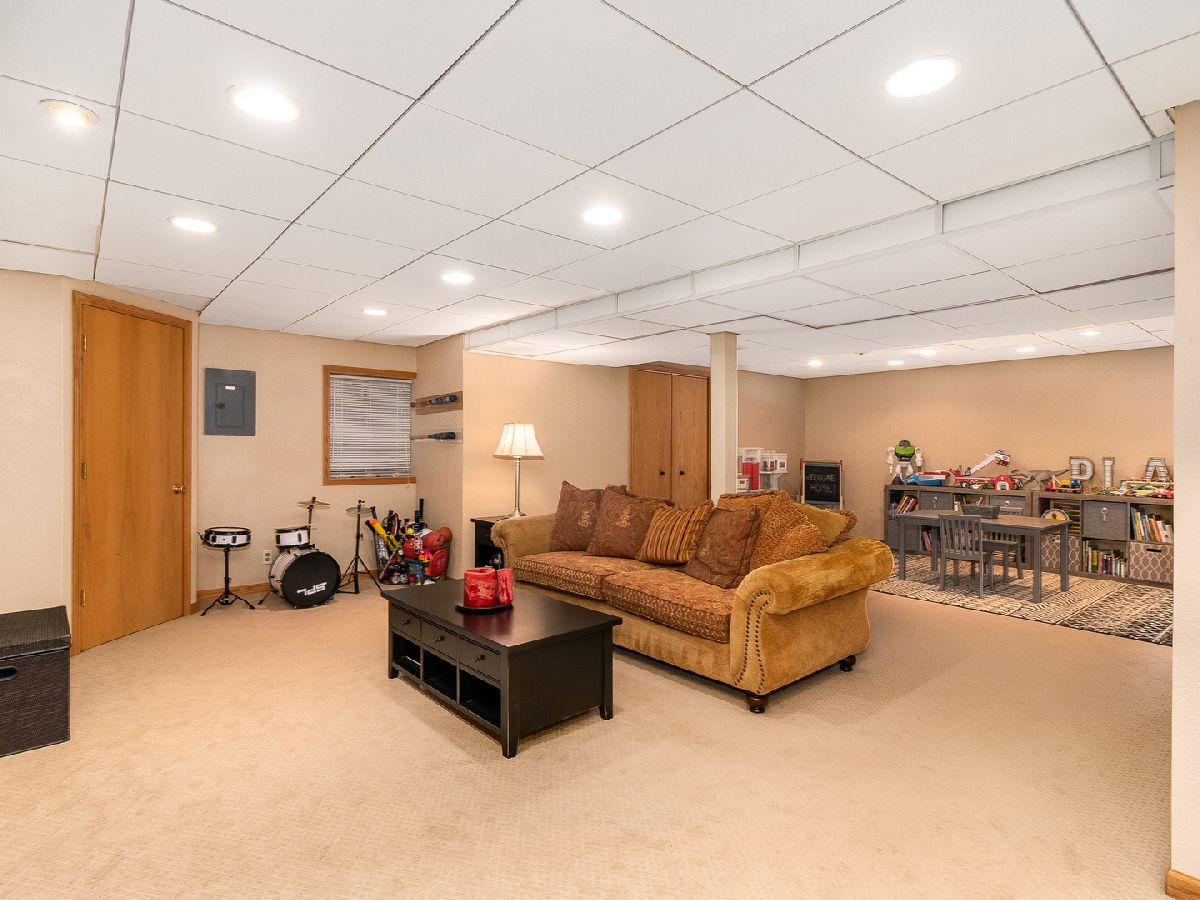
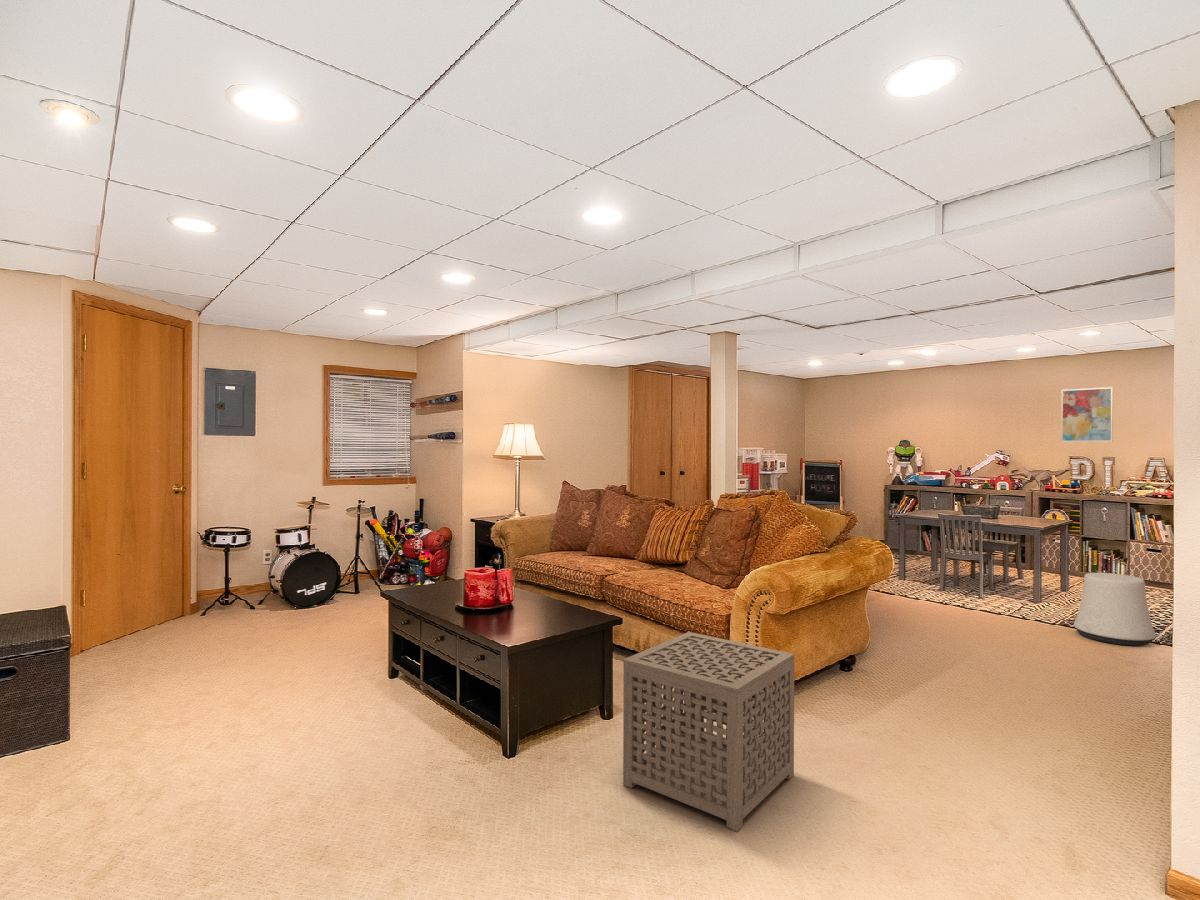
+ stool (1113, 607)
+ side table (709, 718)
+ wall art (1086, 415)
